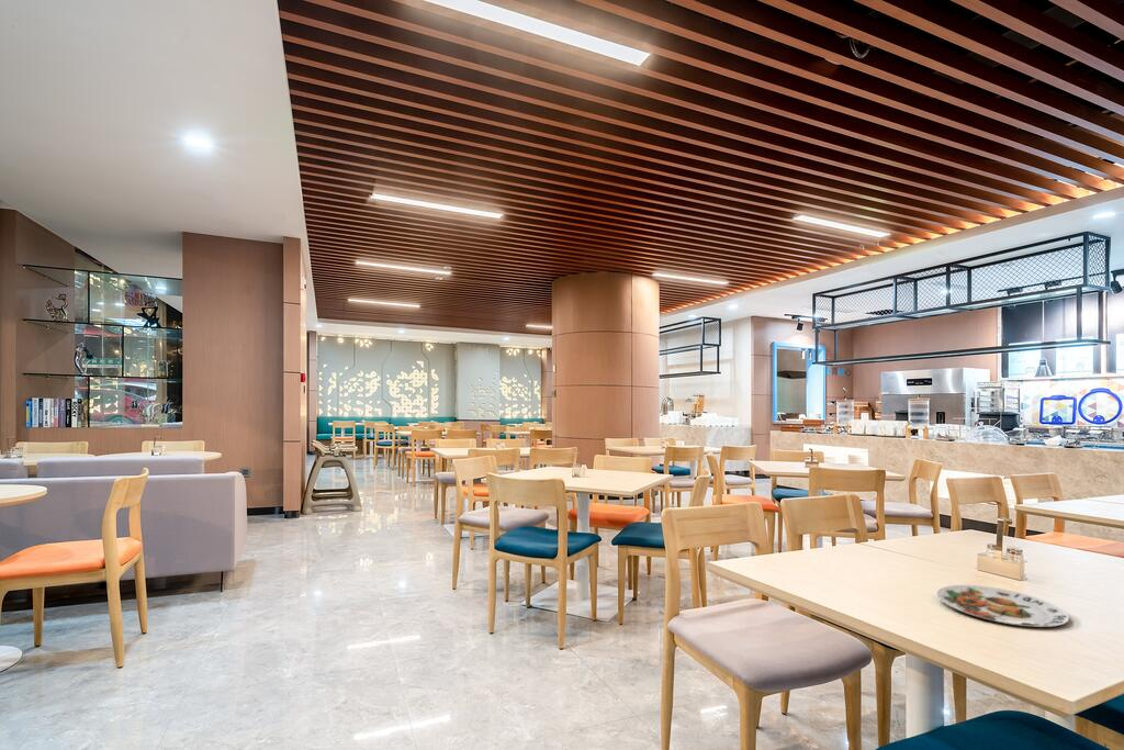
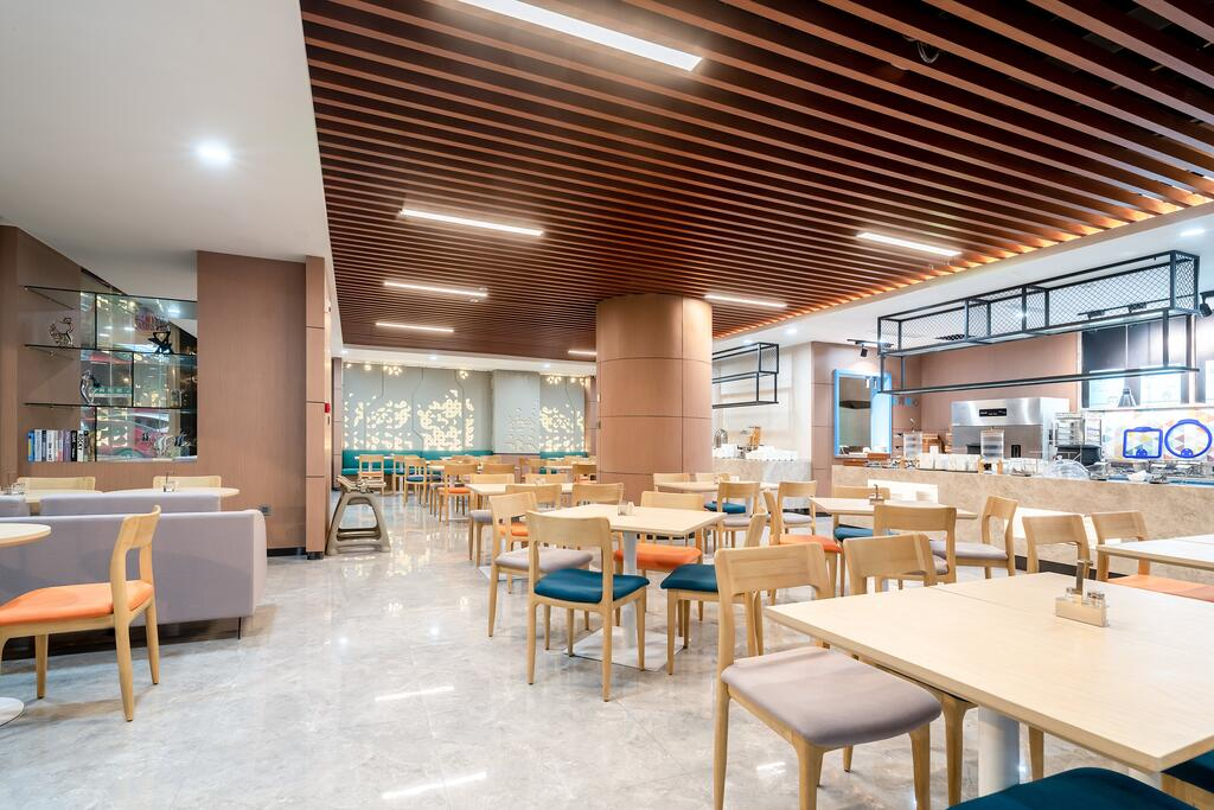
- plate (999, 605)
